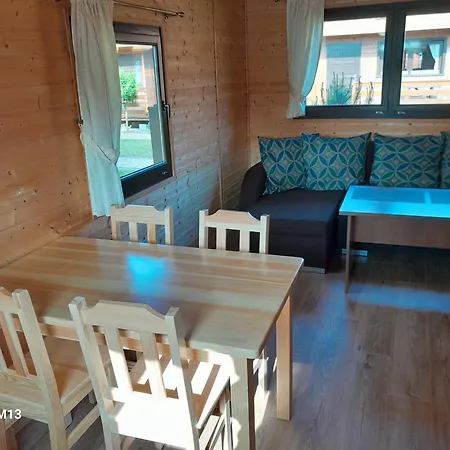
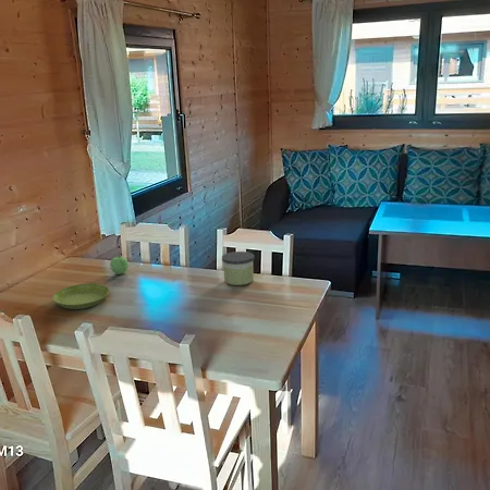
+ candle (238, 268)
+ saucer (82, 296)
+ apple (119, 265)
